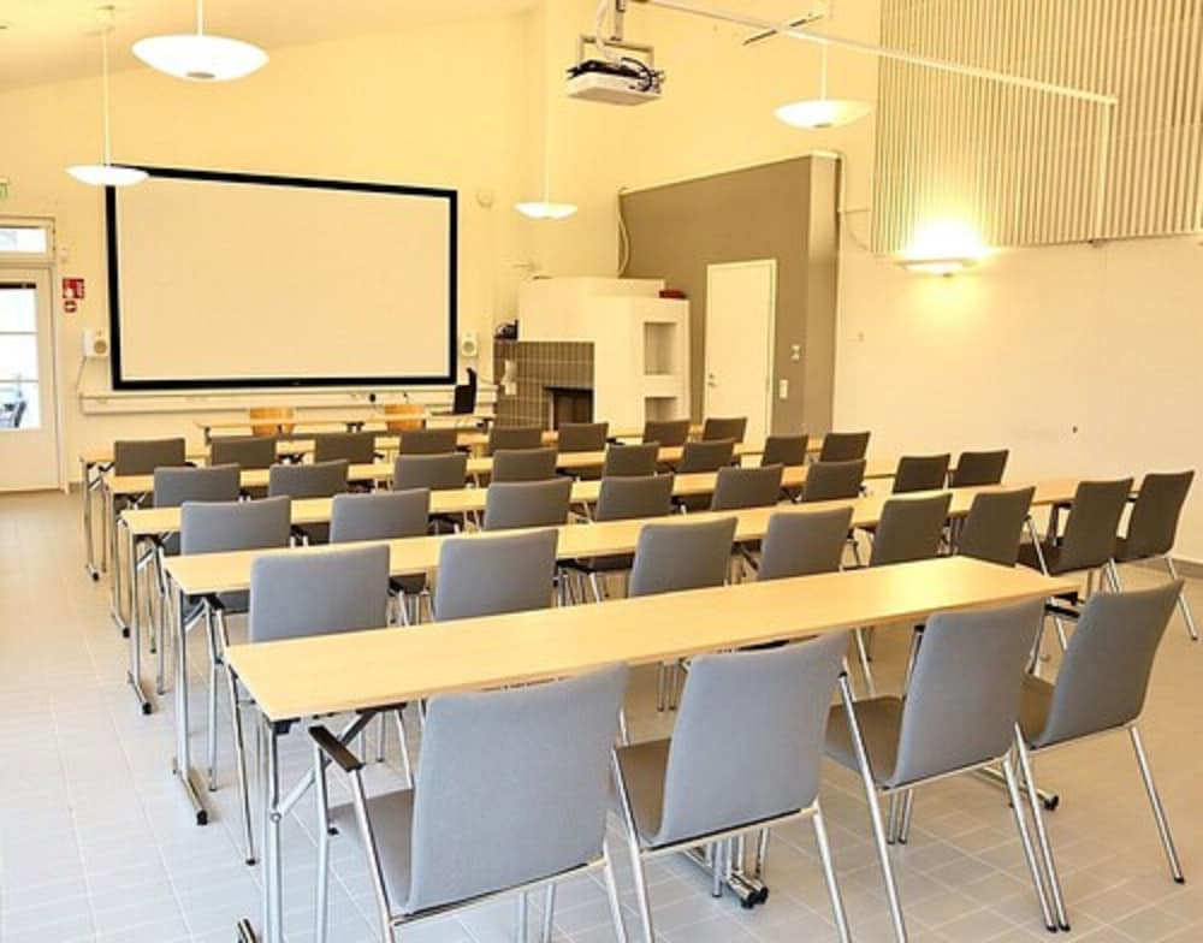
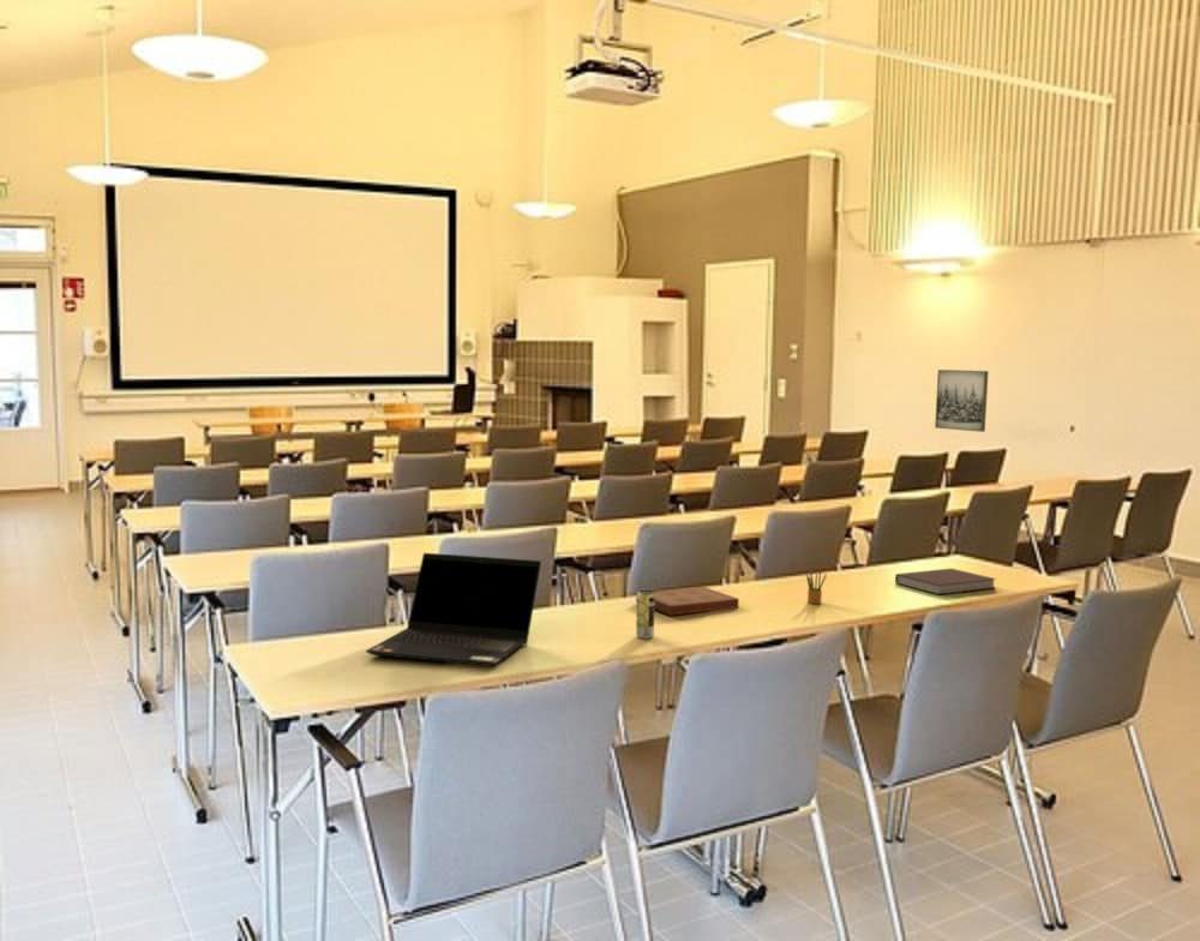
+ beverage can (644, 613)
+ notebook (944, 581)
+ laptop computer (456, 606)
+ wall art (960, 400)
+ book (686, 600)
+ pencil box (816, 586)
